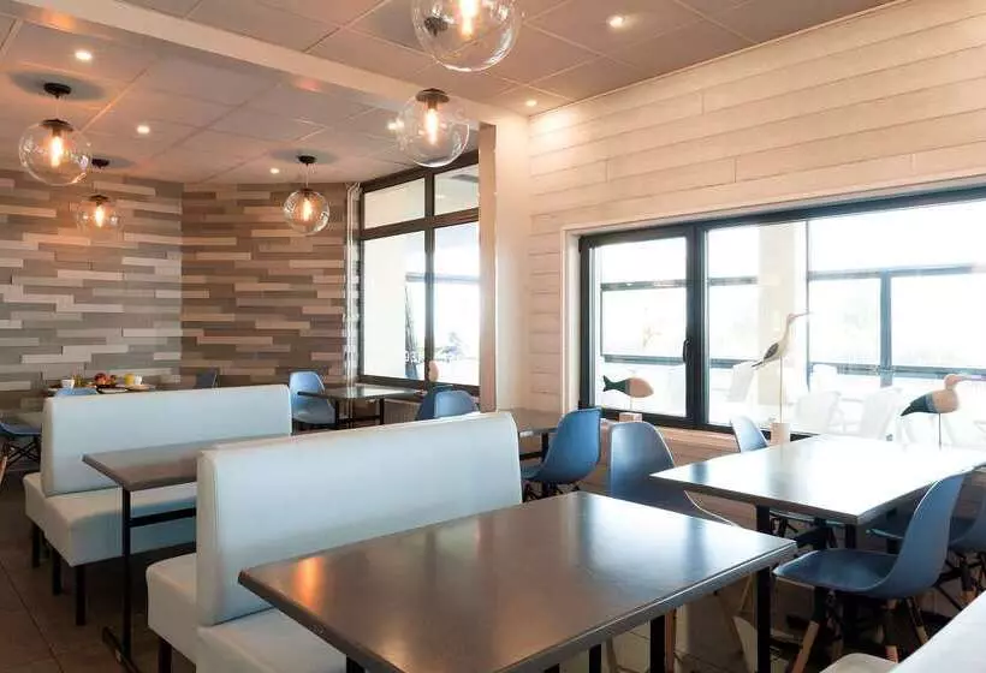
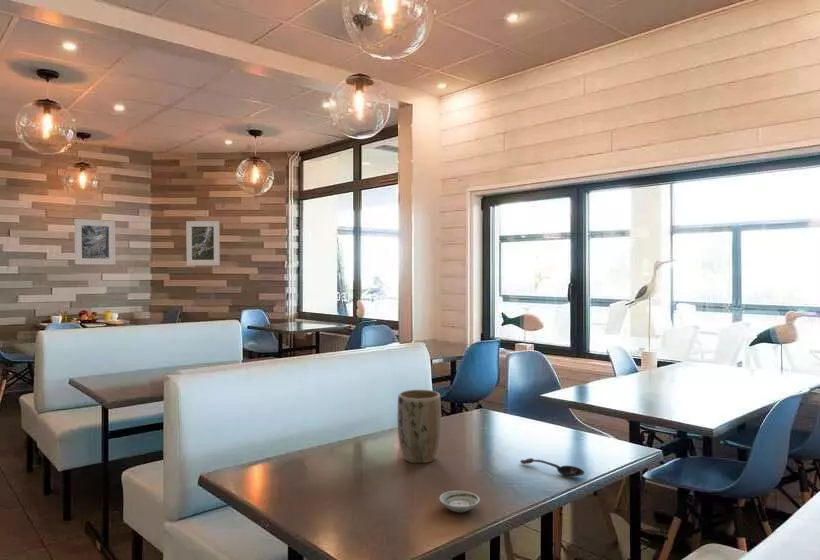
+ saucer (459, 503)
+ spoon (551, 465)
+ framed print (202, 243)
+ plant pot (419, 426)
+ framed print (95, 242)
